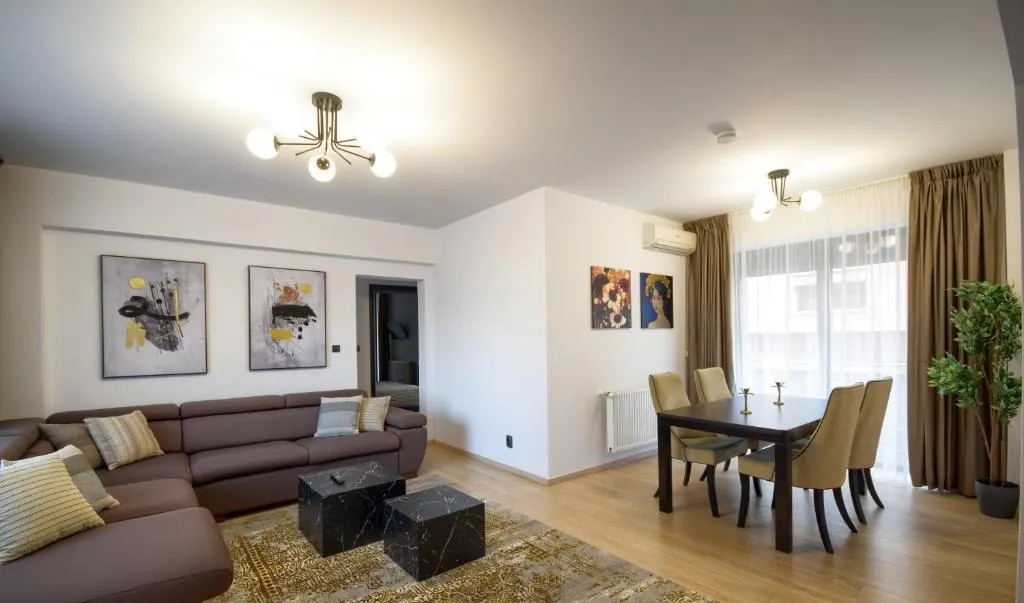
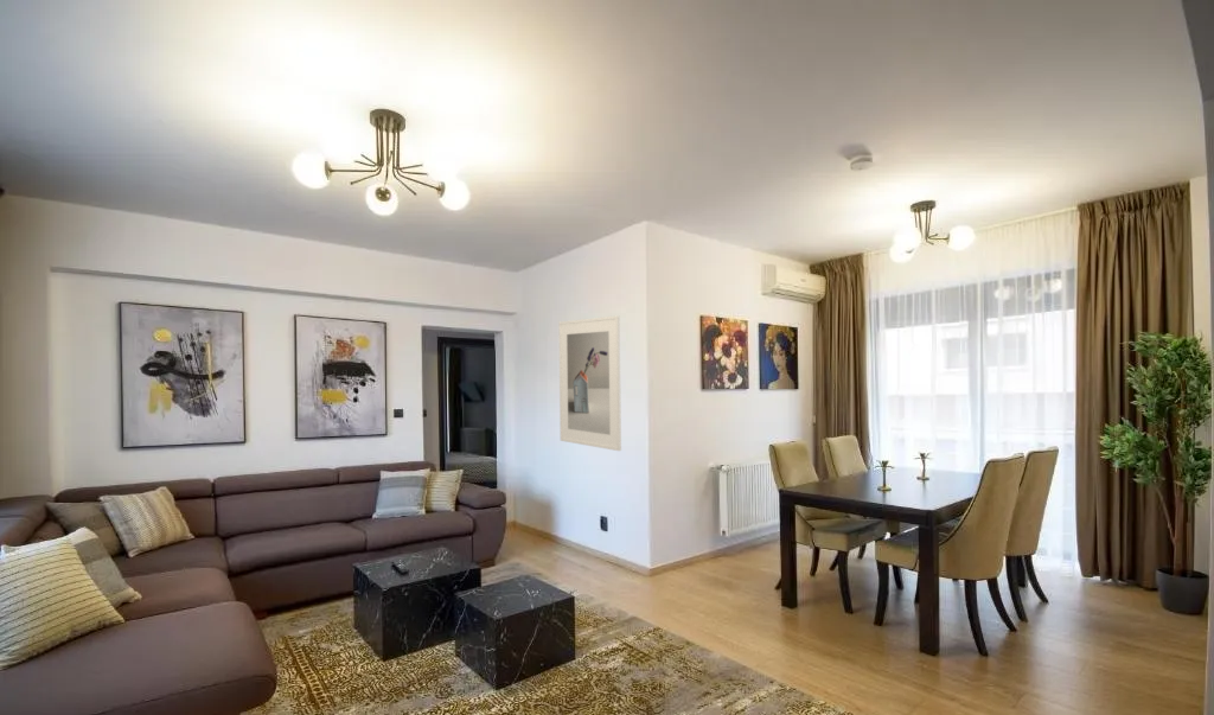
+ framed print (588, 382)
